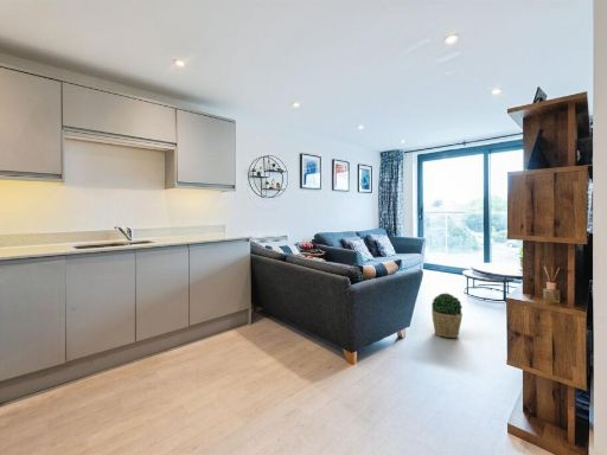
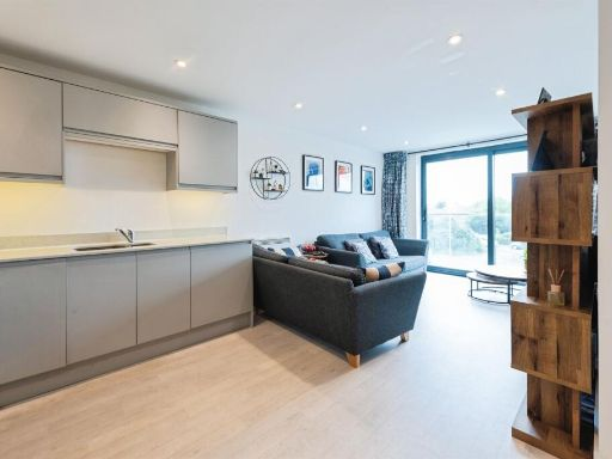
- potted plant (446, 314)
